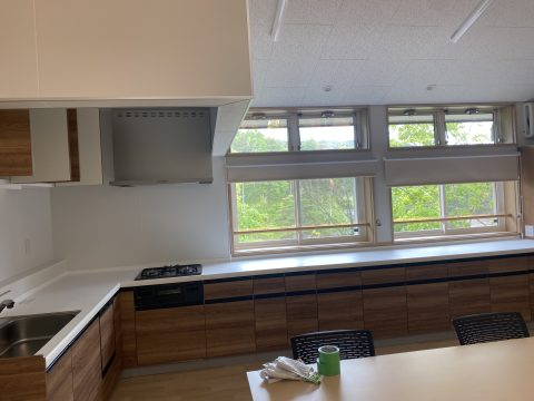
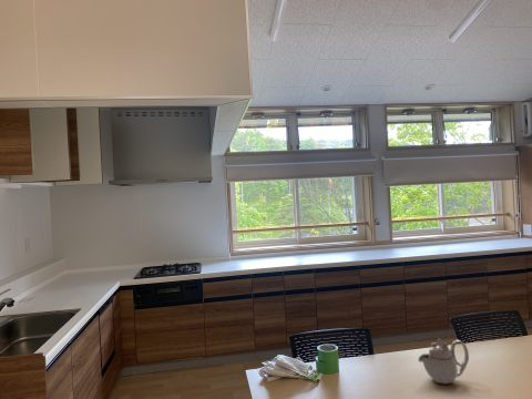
+ teapot (443, 359)
